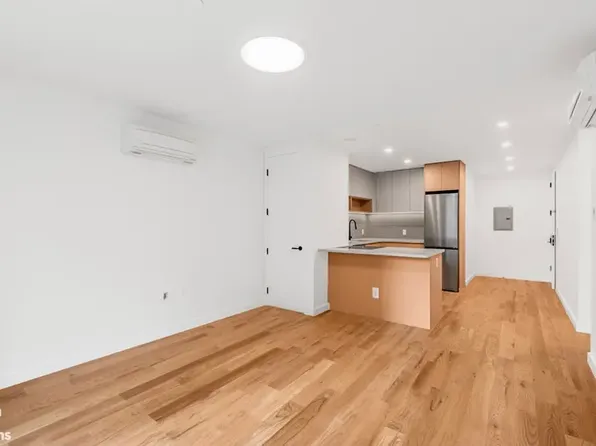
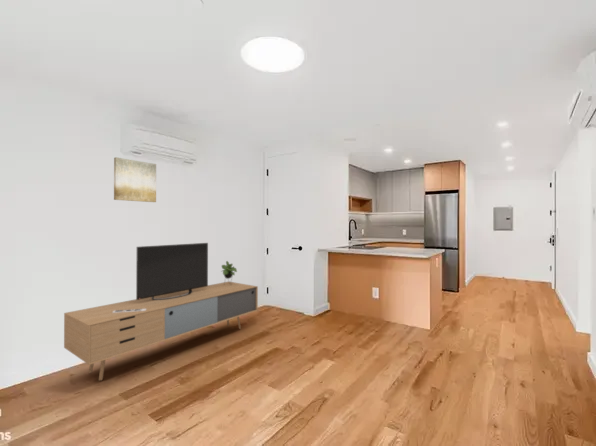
+ media console (177, 295)
+ wall art (136, 181)
